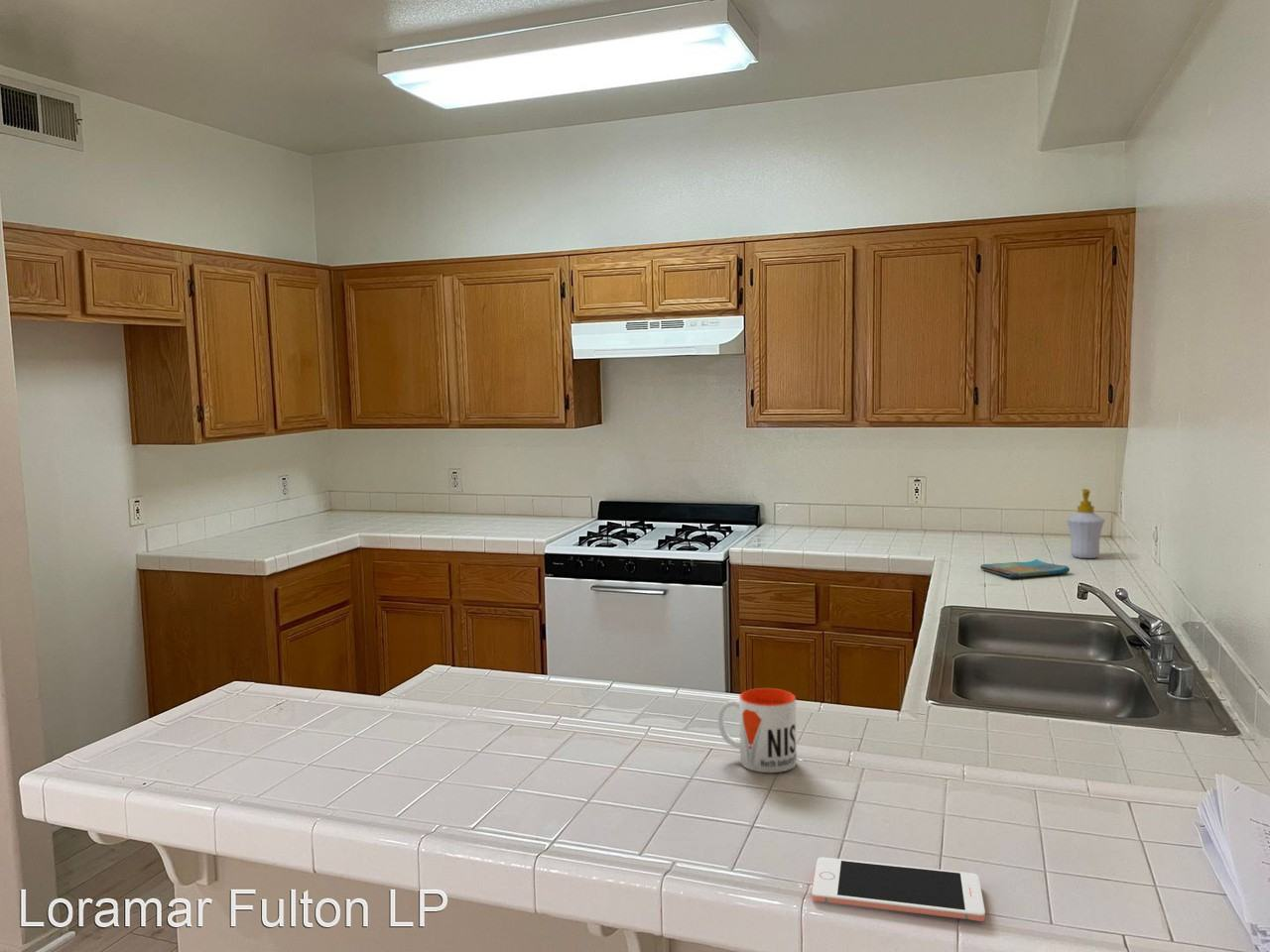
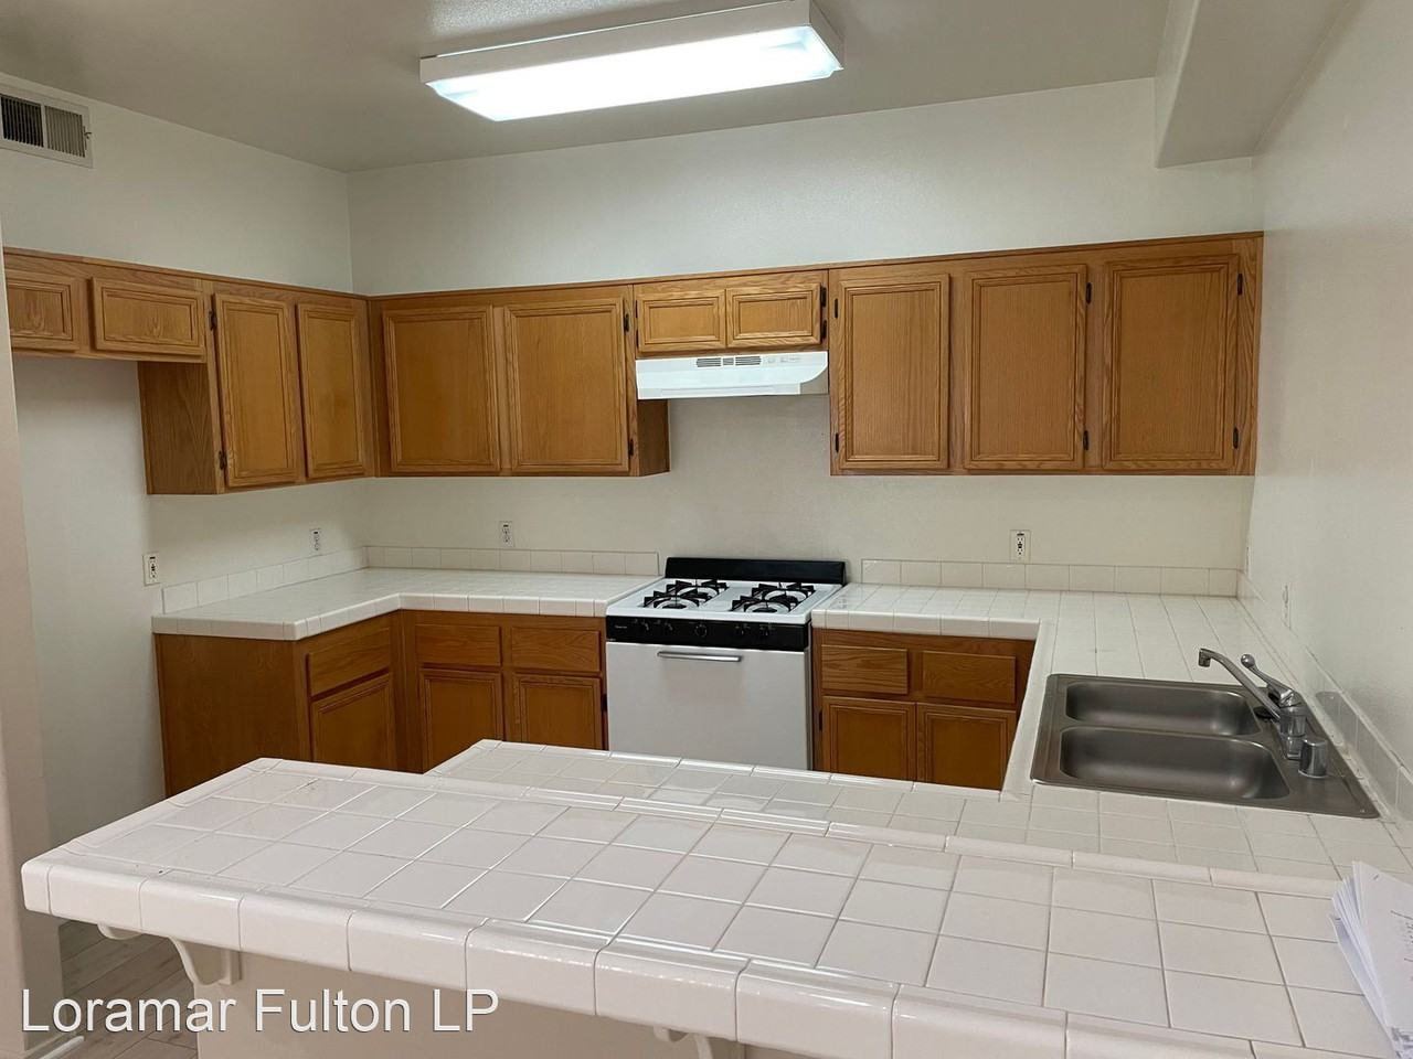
- soap bottle (1084, 523)
- dish towel (1024, 568)
- mug (756, 727)
- cell phone (896, 888)
